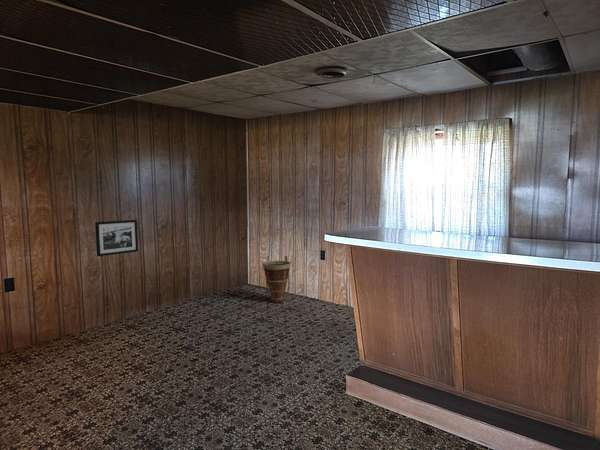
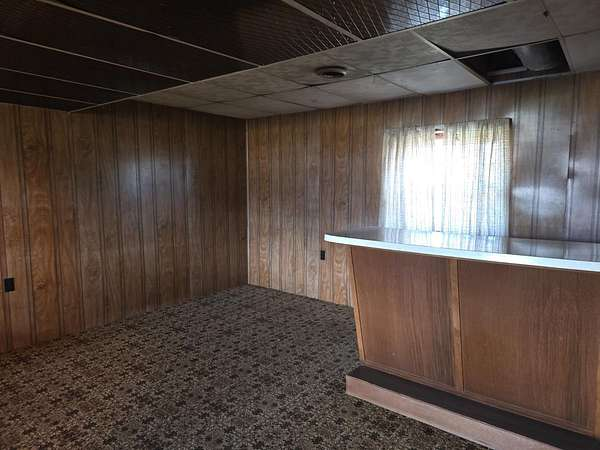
- picture frame (117, 237)
- basket (277, 278)
